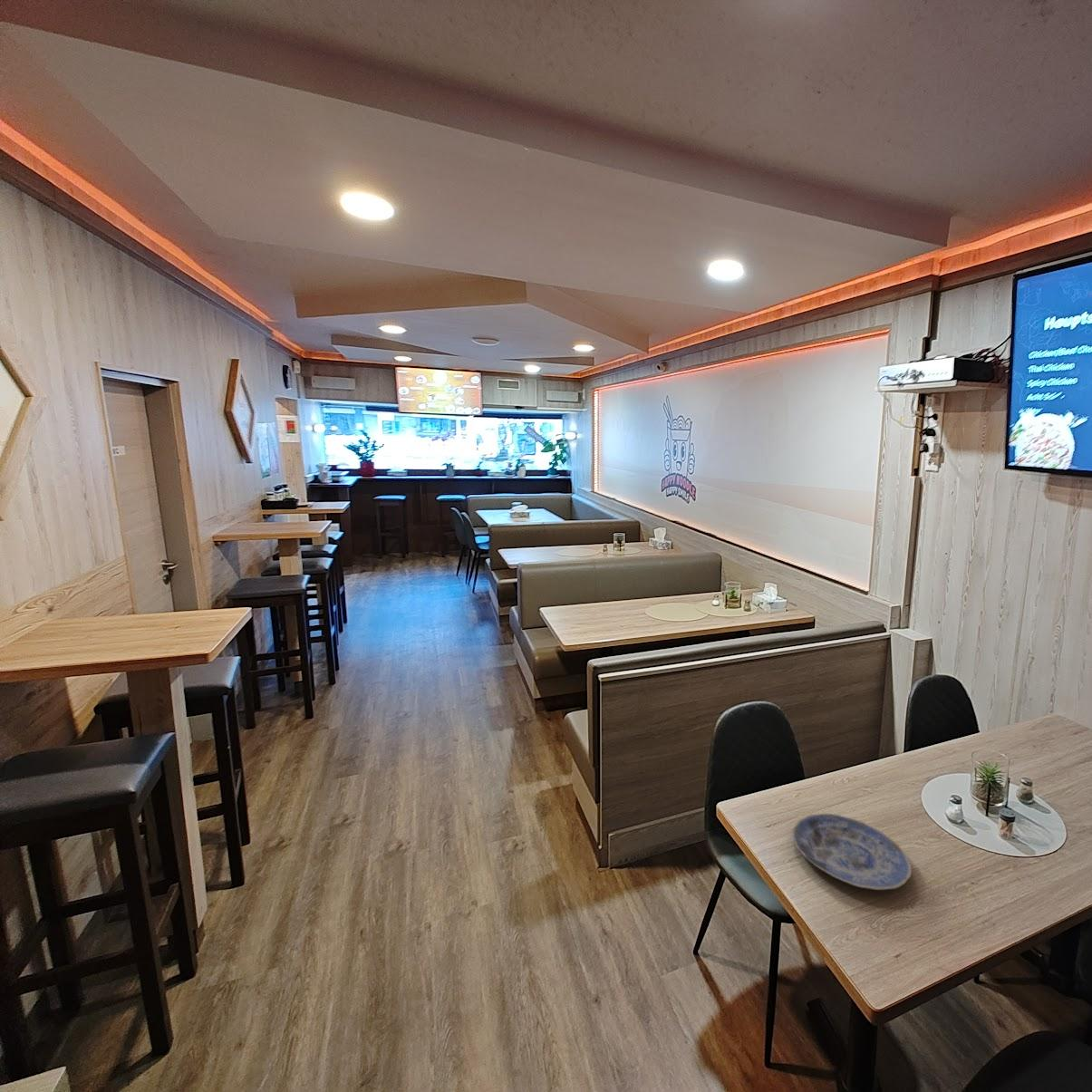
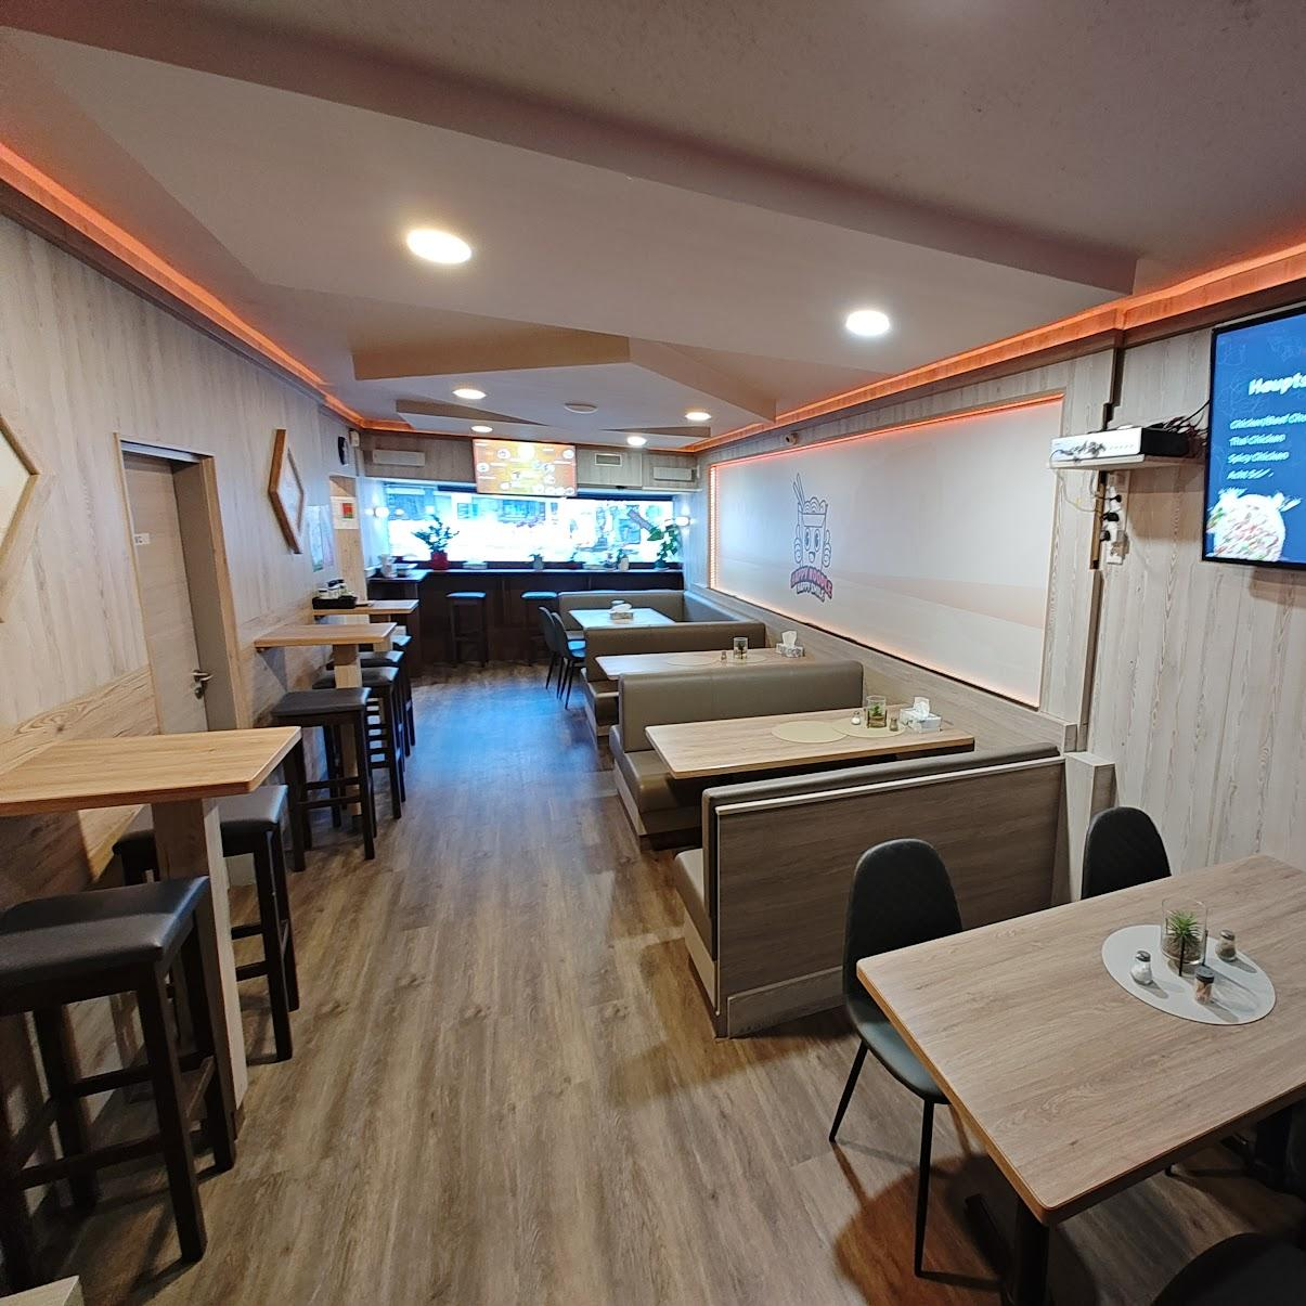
- plate (849, 851)
